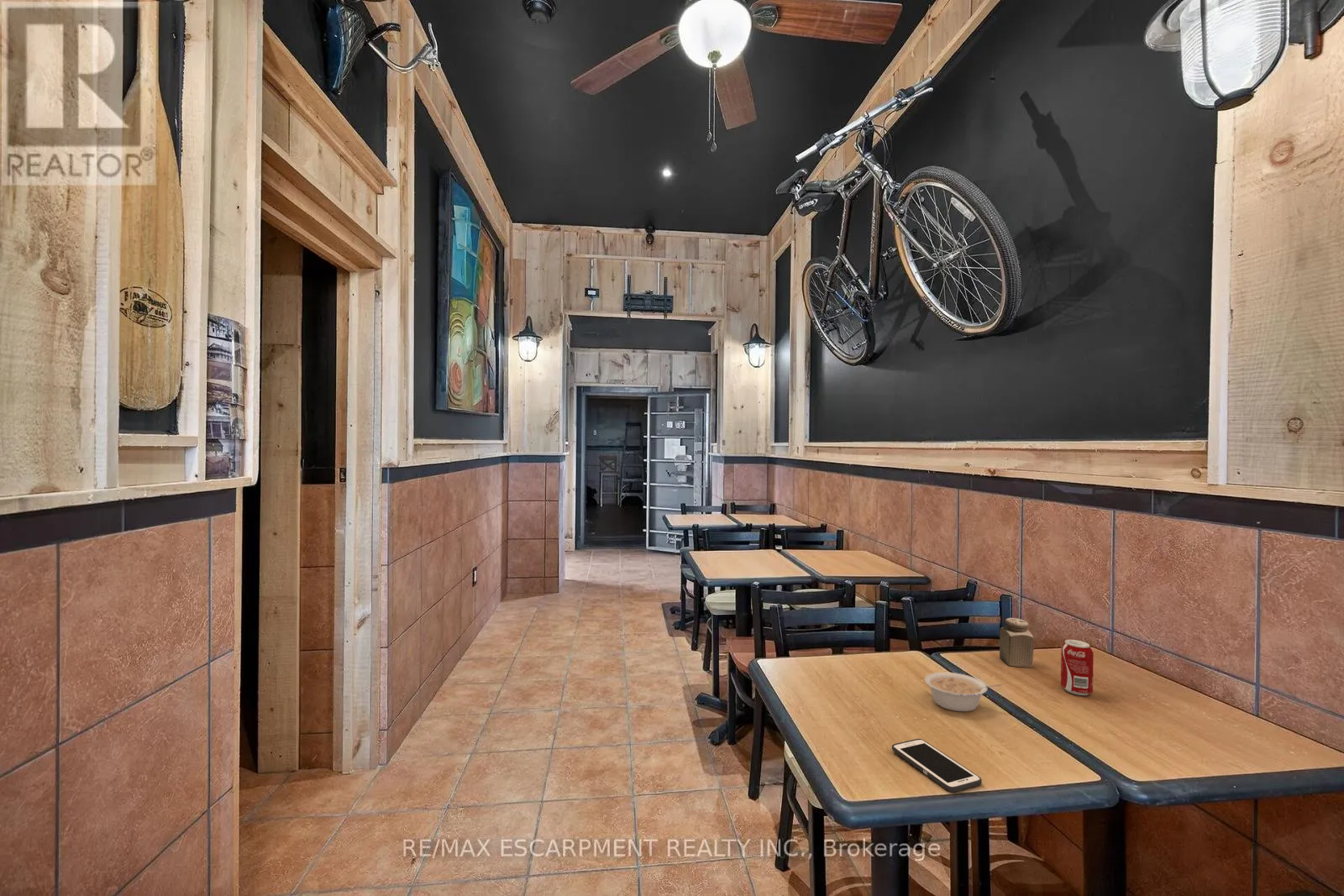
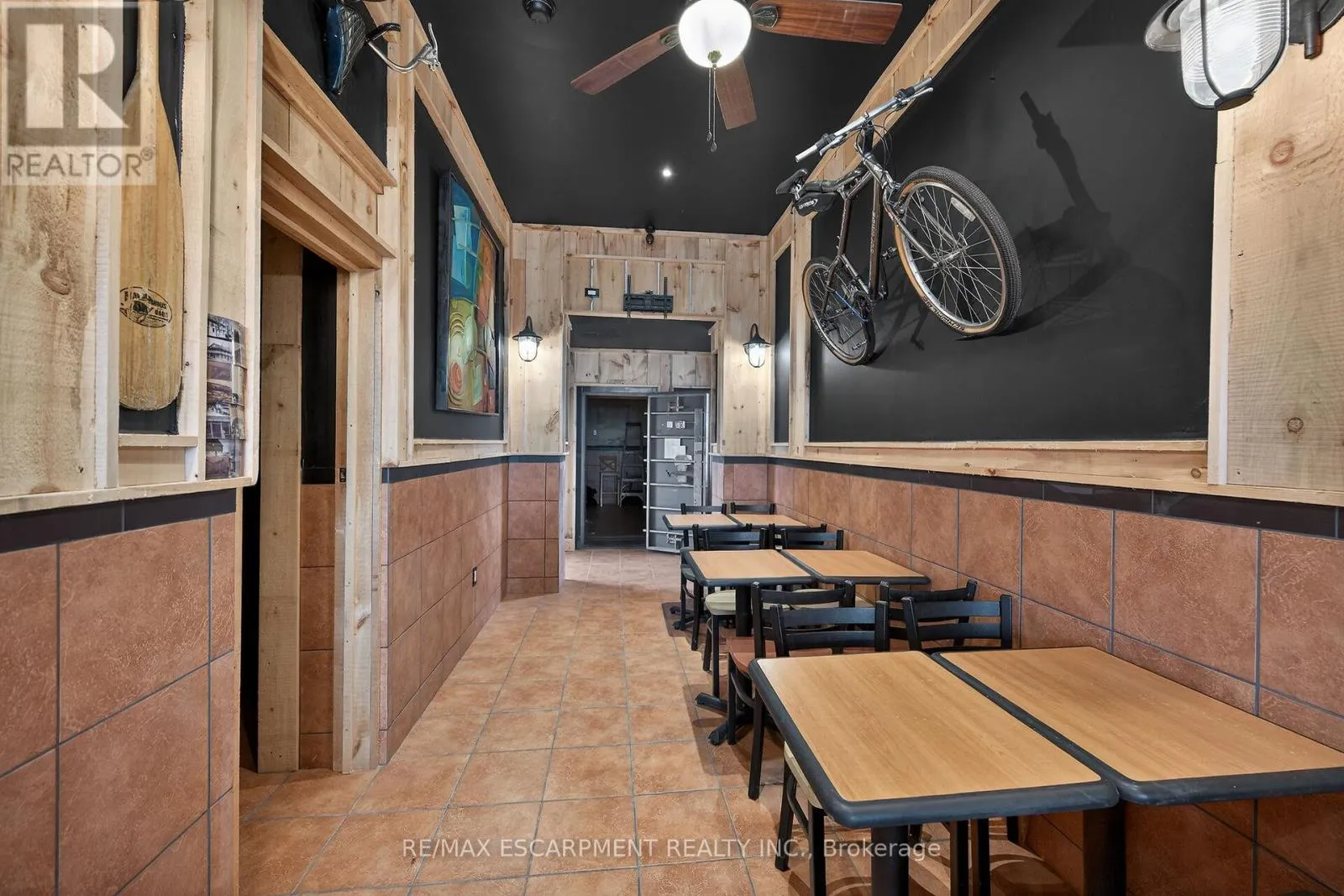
- legume (957, 690)
- salt shaker (1016, 641)
- soda can (1076, 667)
- cell phone (934, 763)
